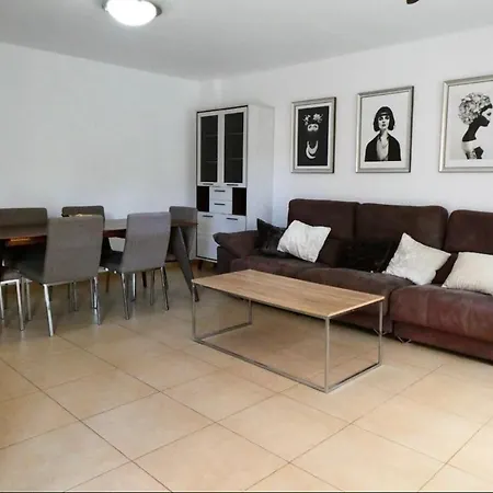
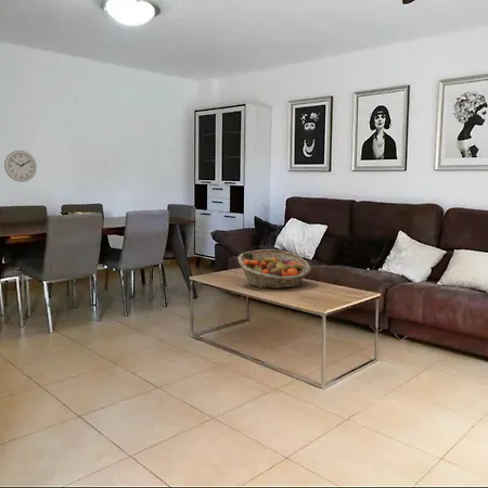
+ fruit basket (273, 268)
+ wall clock (21, 166)
